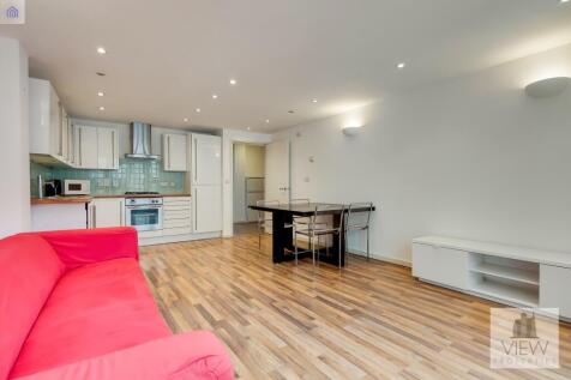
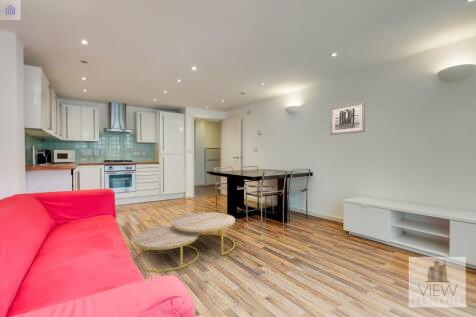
+ coffee table (188, 236)
+ wall art (346, 119)
